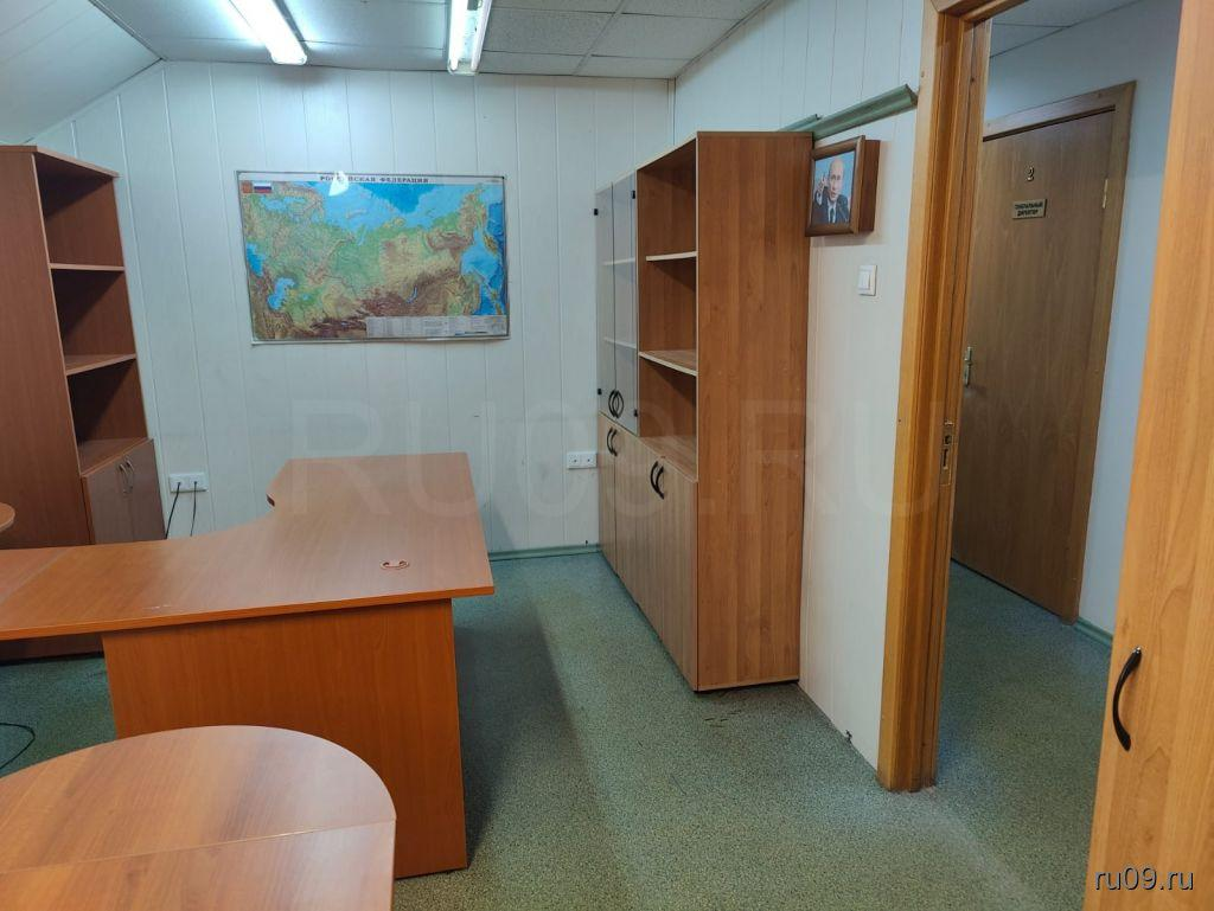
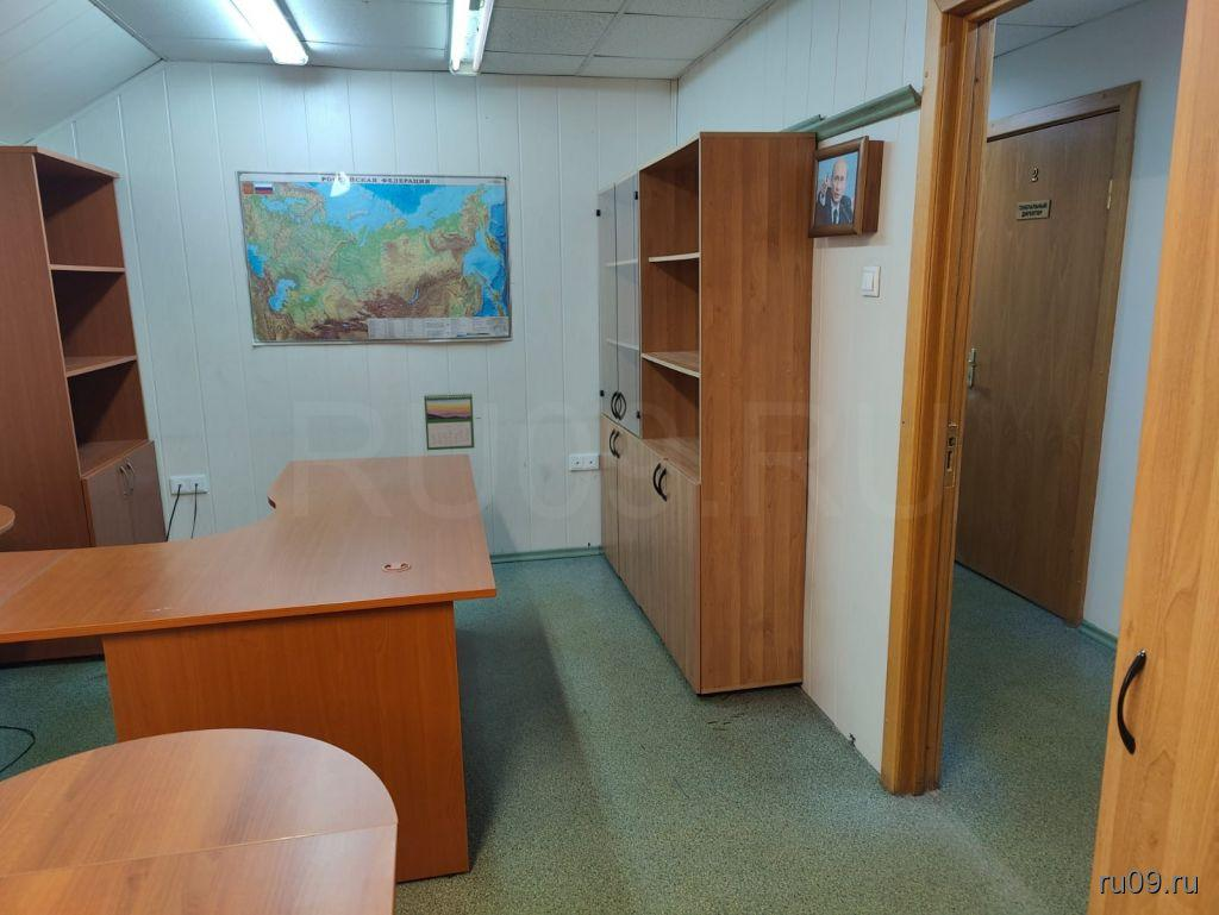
+ calendar (449, 420)
